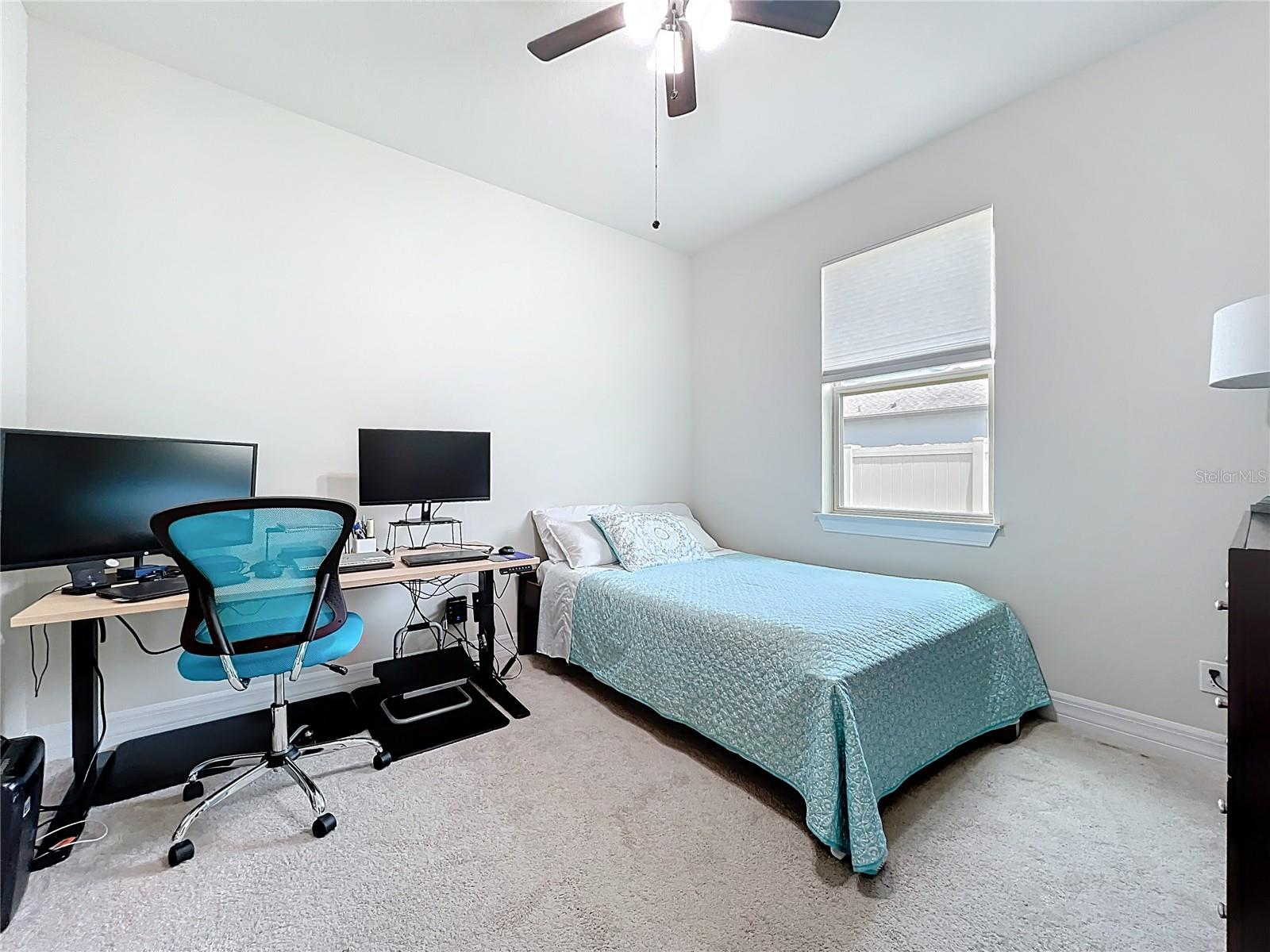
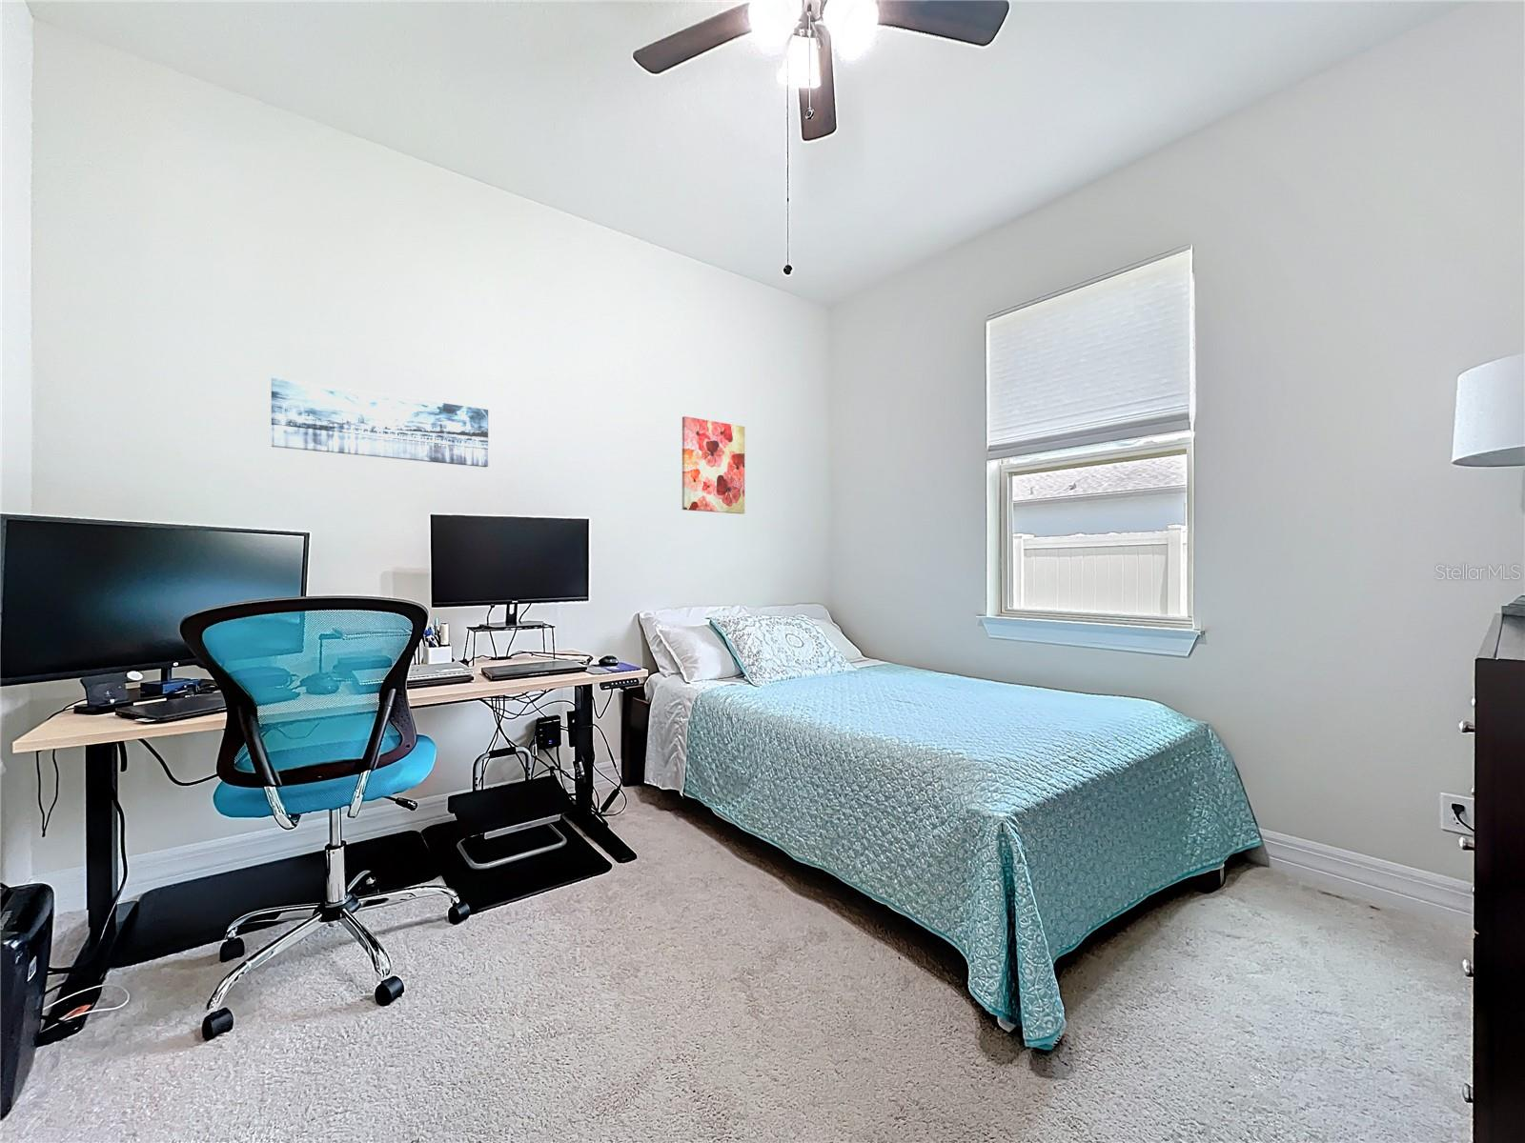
+ wall art (714, 467)
+ wall art (389, 426)
